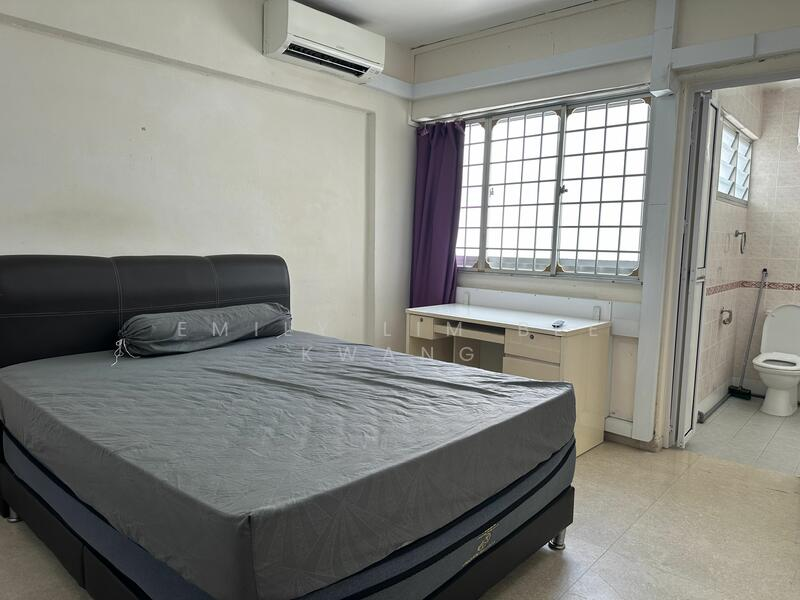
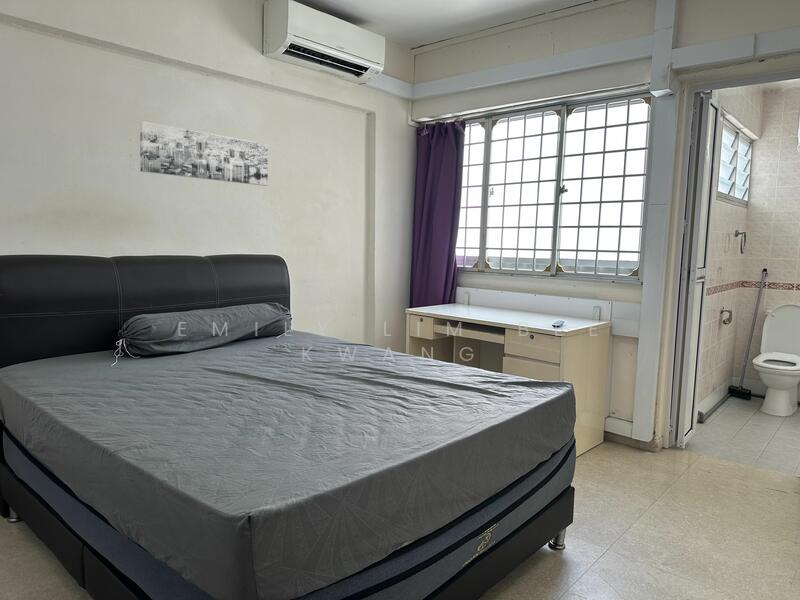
+ wall art (209, 156)
